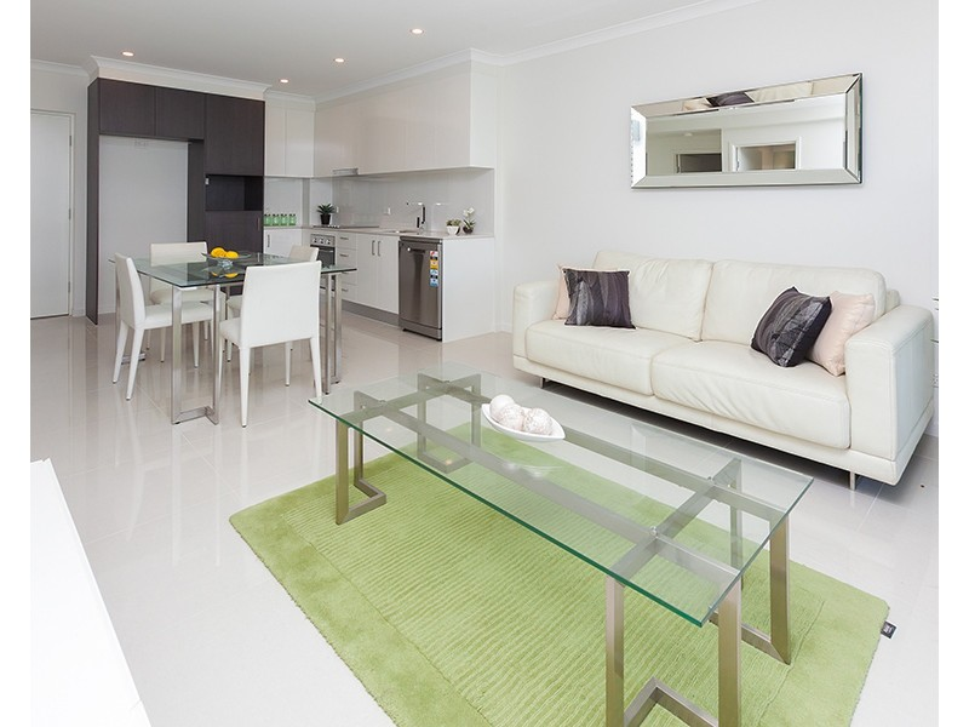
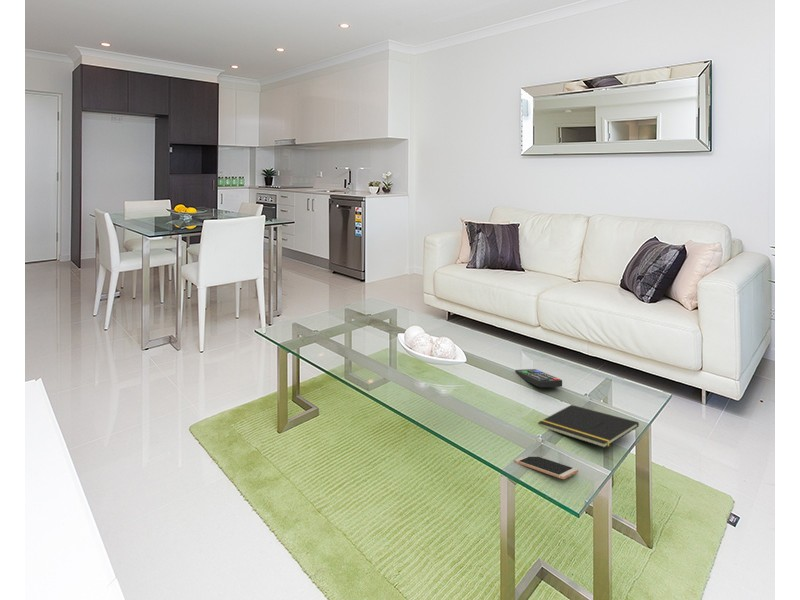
+ remote control (537, 377)
+ smartphone (545, 465)
+ notepad (586, 424)
